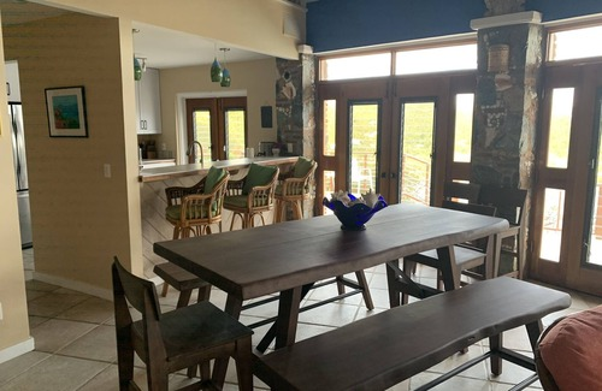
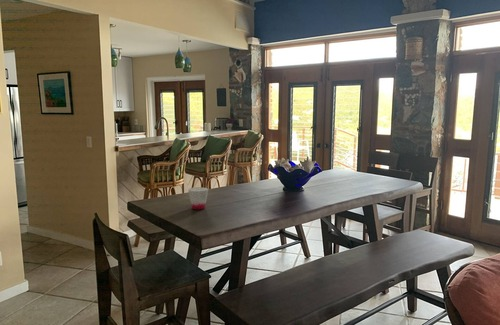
+ cup (198, 198)
